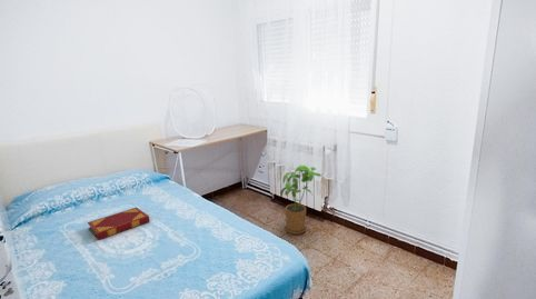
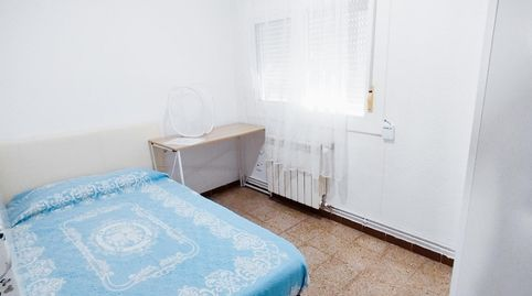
- house plant (295, 198)
- hardback book (119, 221)
